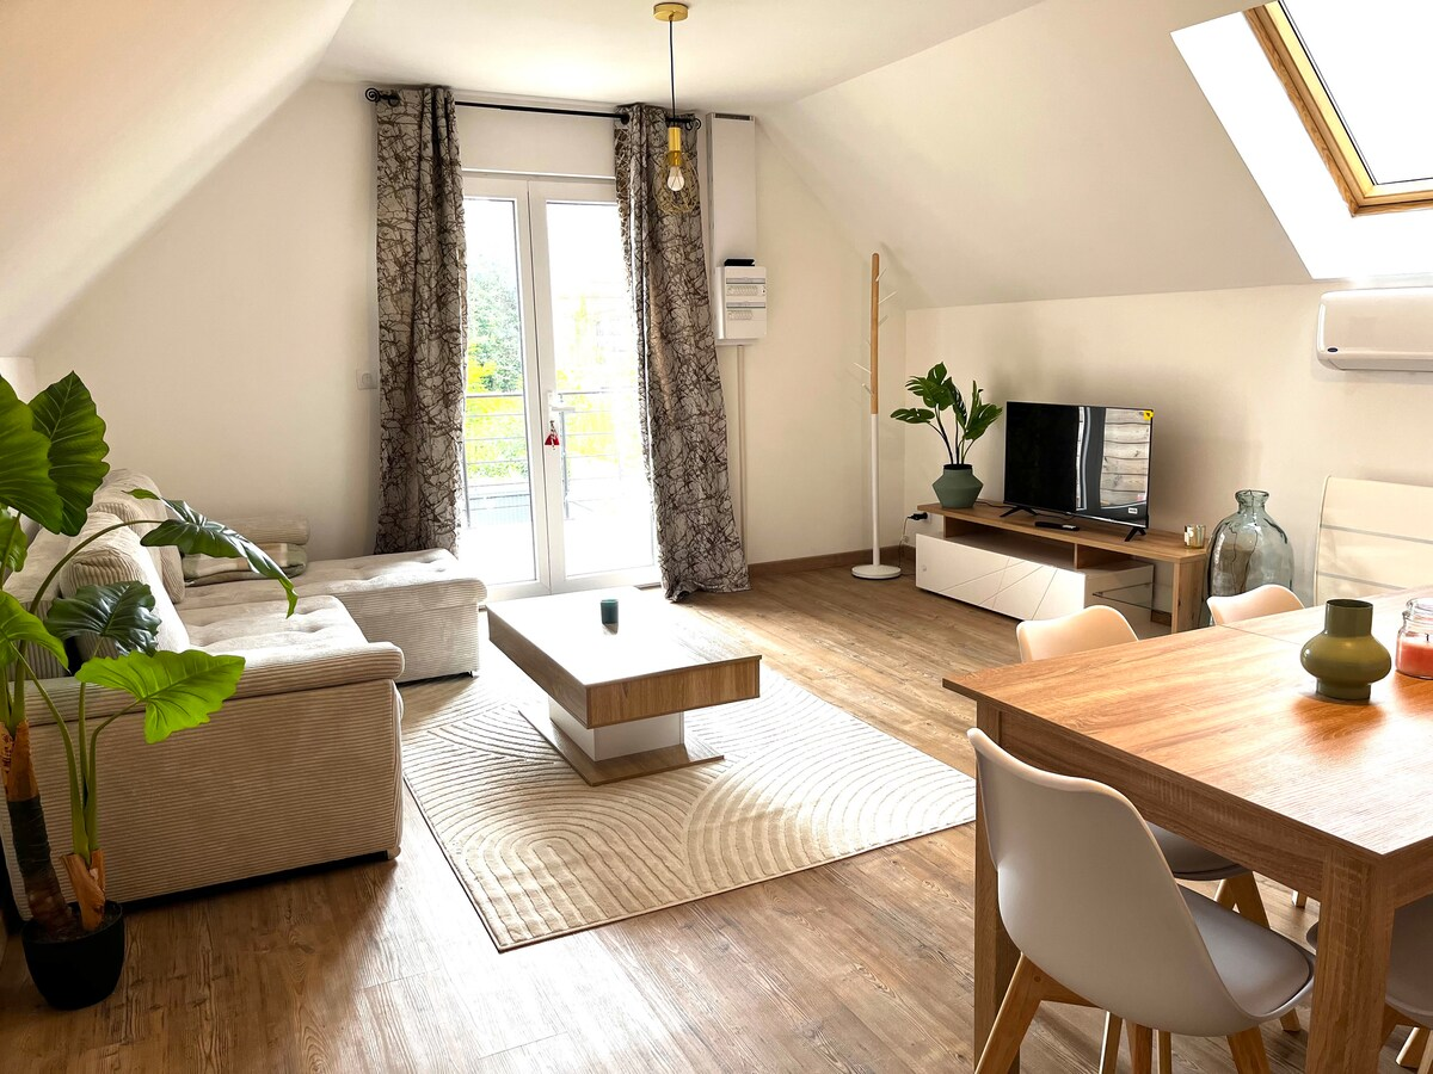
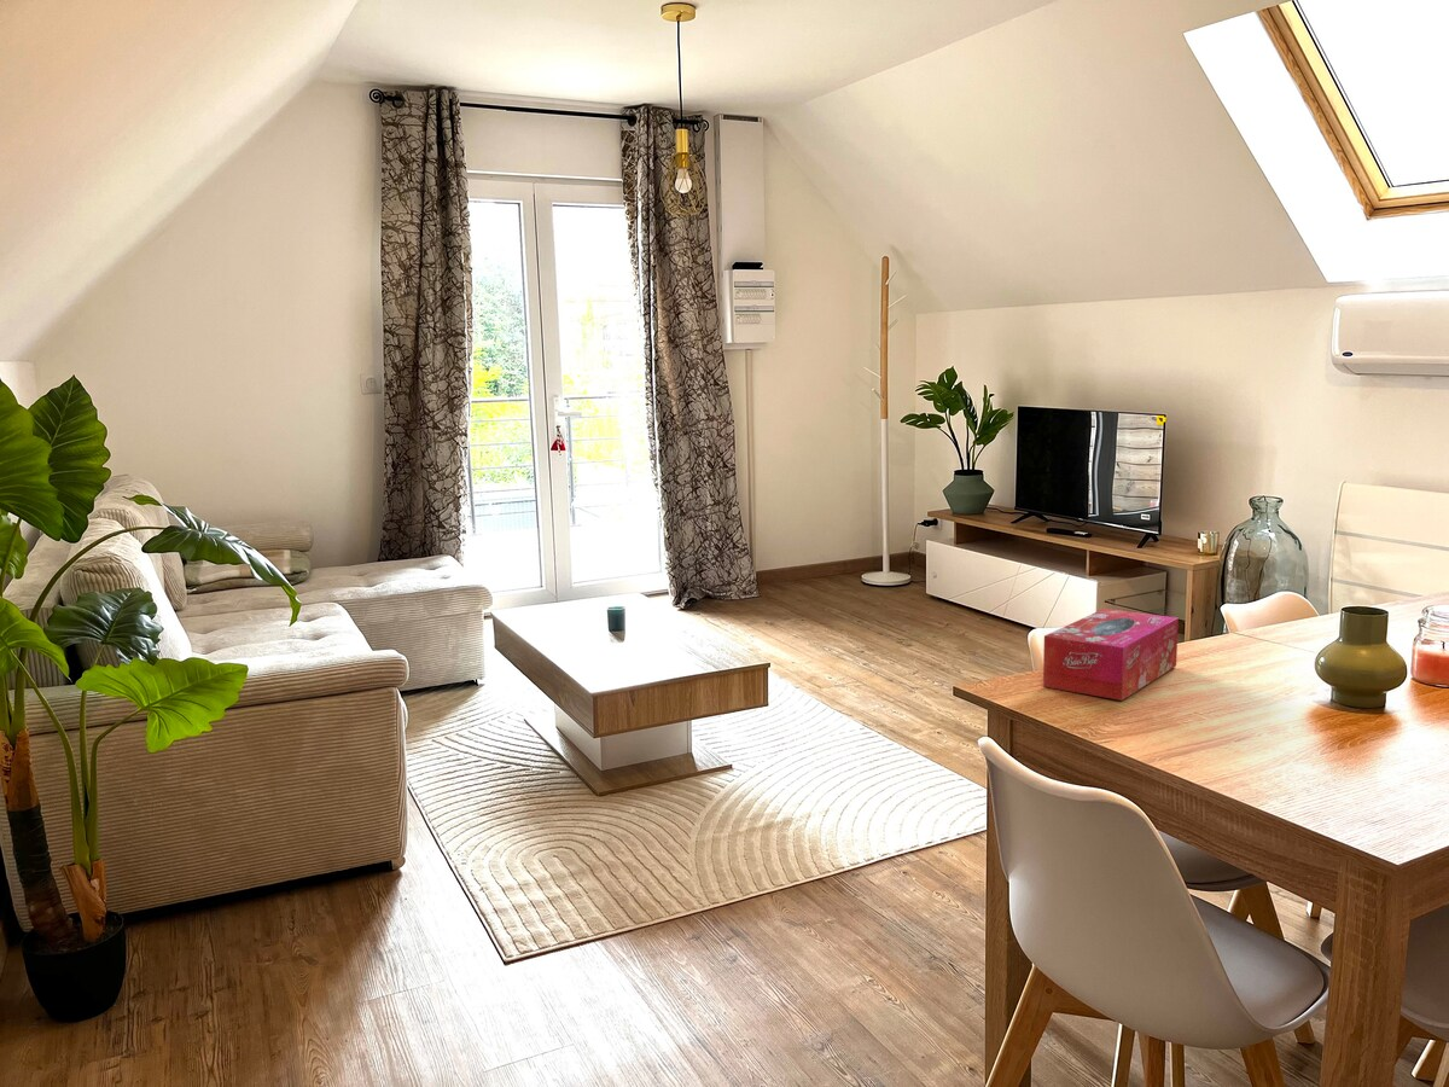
+ tissue box (1112, 651)
